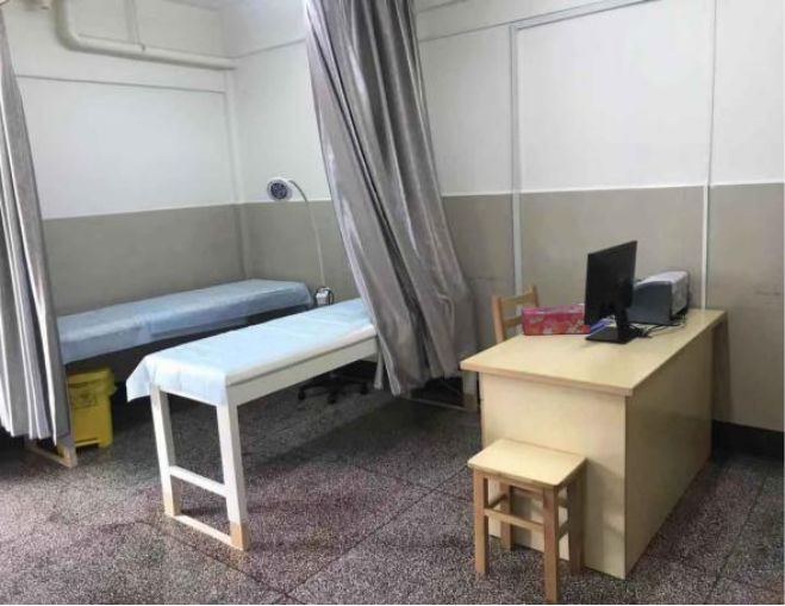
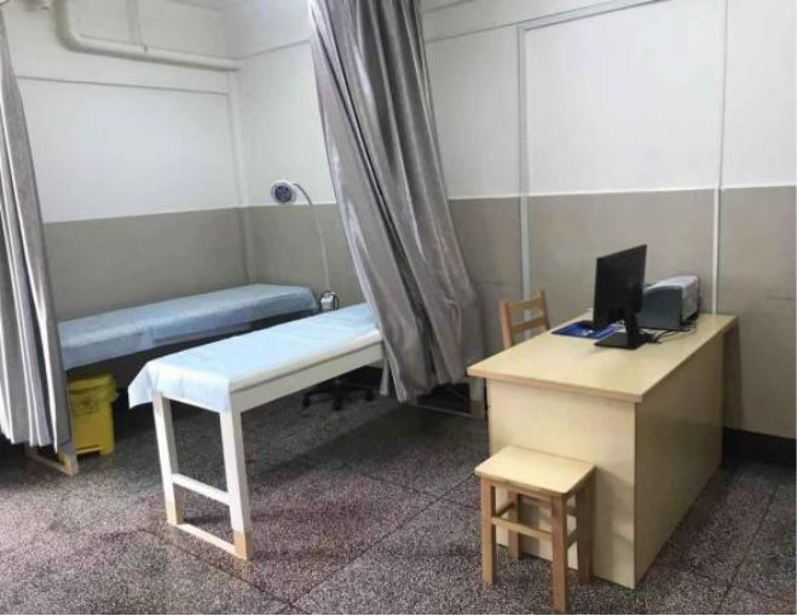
- tissue box (554, 319)
